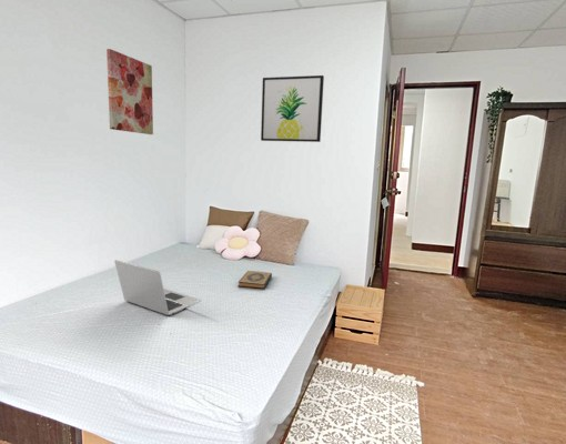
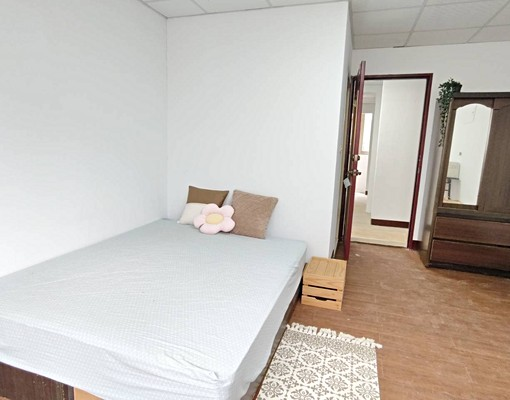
- hardback book (255, 279)
- wall art (291, 109)
- laptop (160, 281)
- wall art (131, 95)
